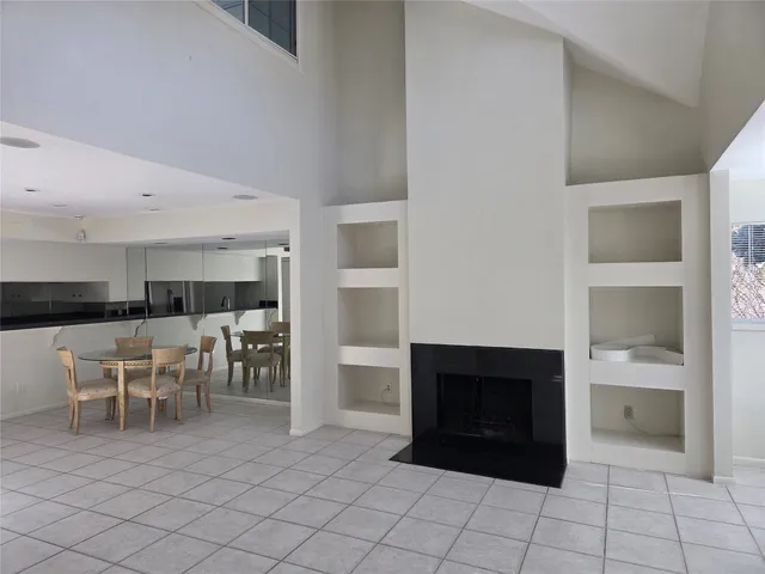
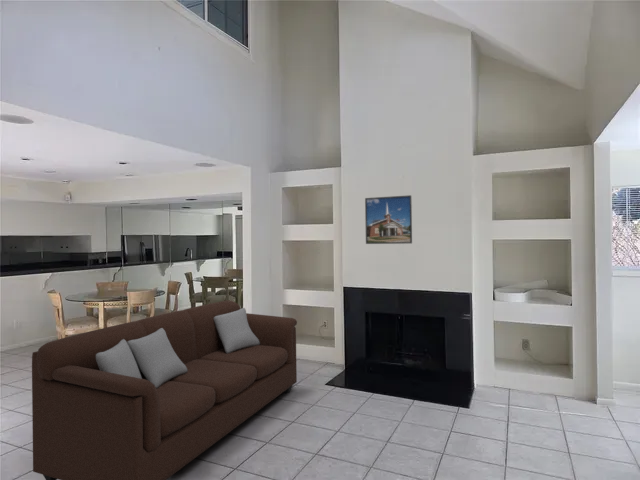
+ sofa (196, 371)
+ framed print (388, 220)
